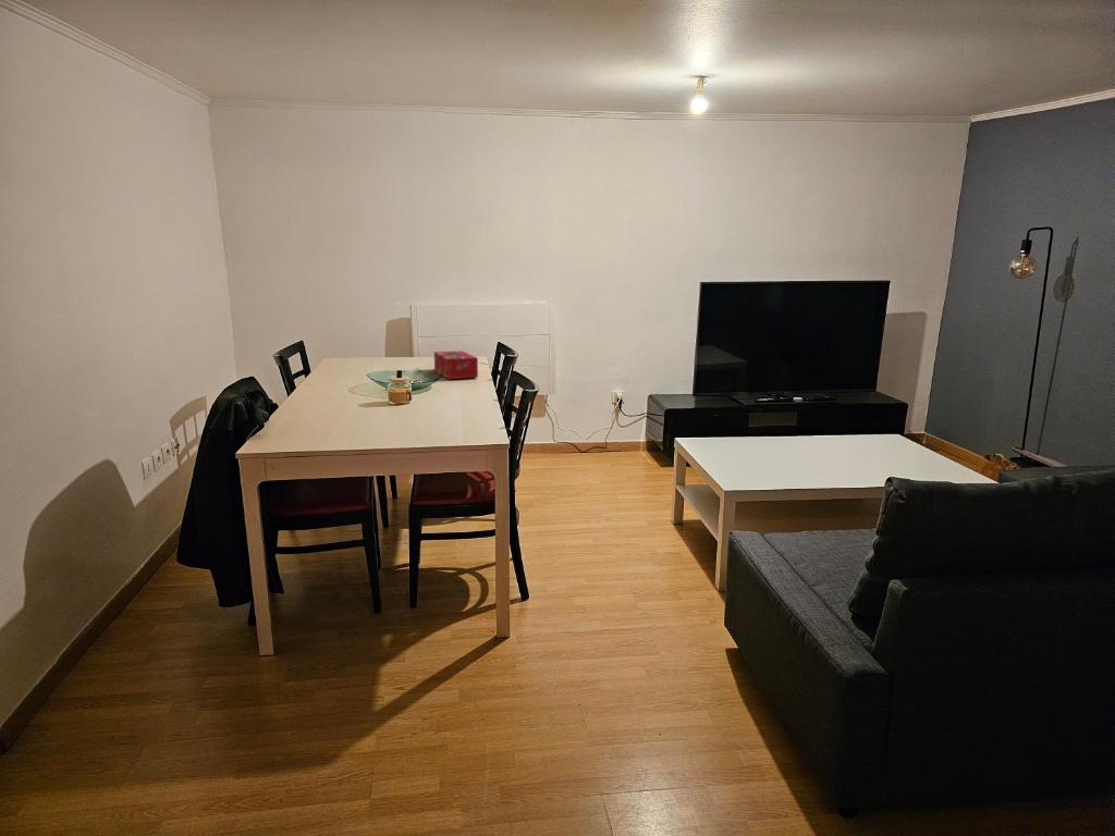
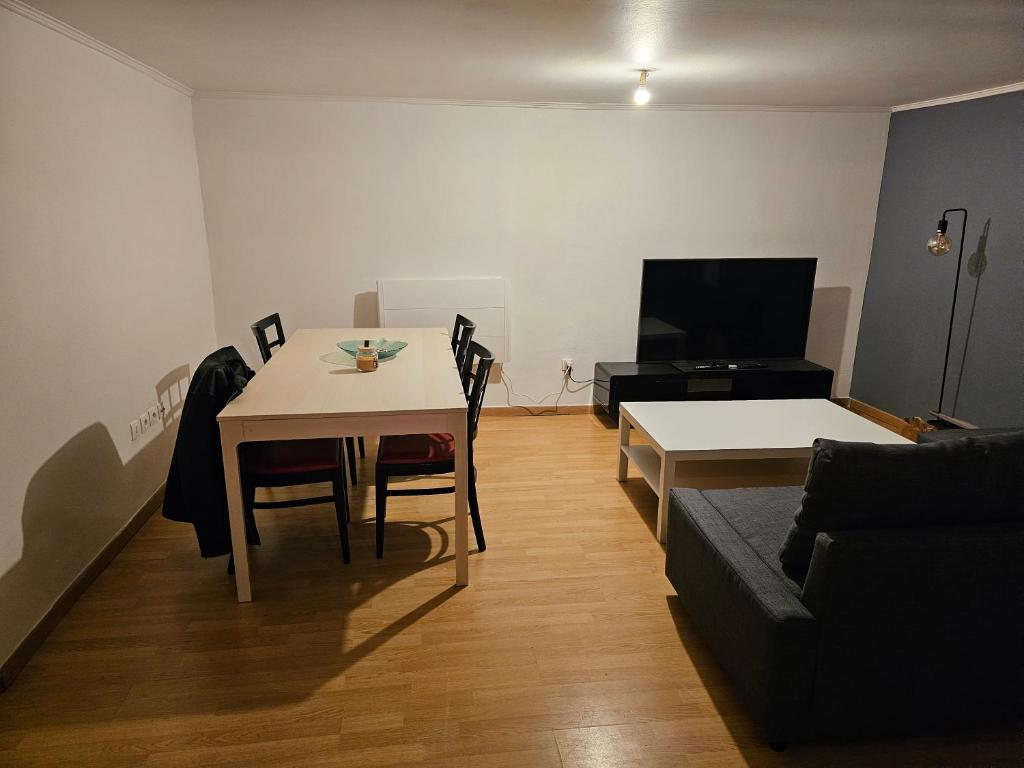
- tissue box (455, 364)
